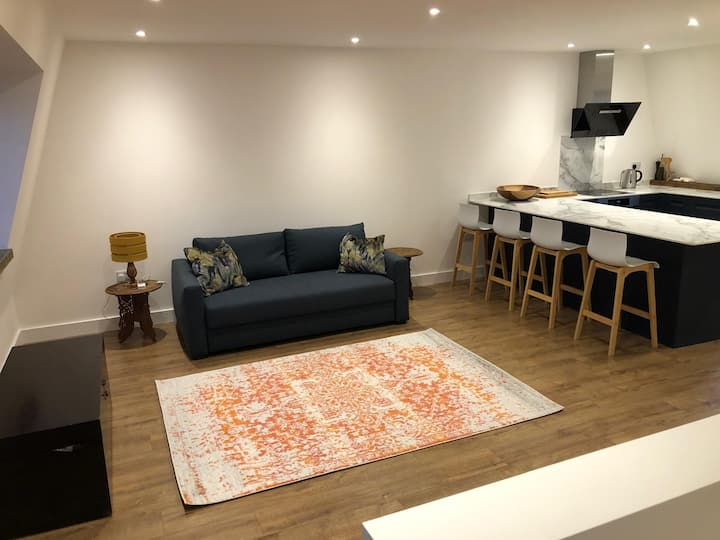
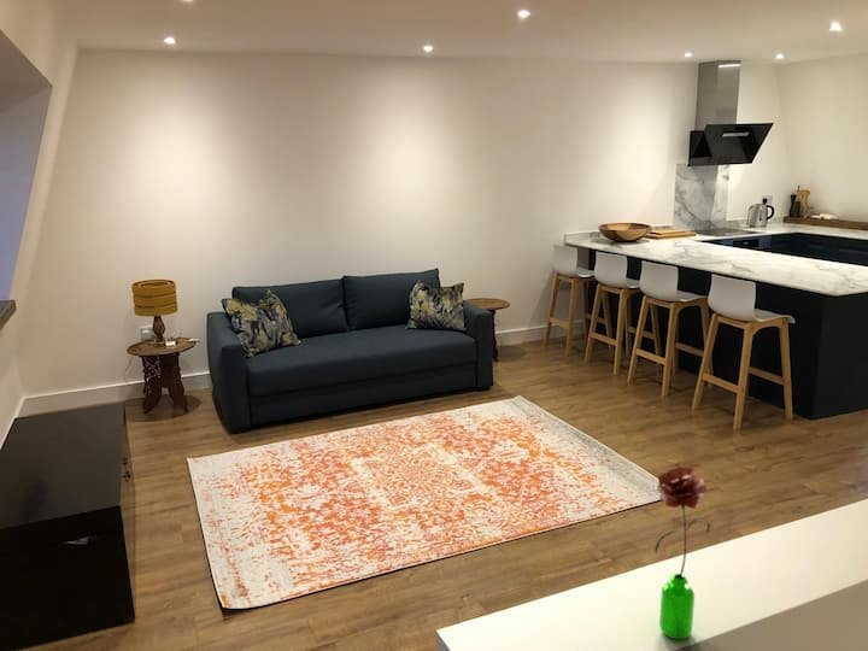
+ flower (684, 551)
